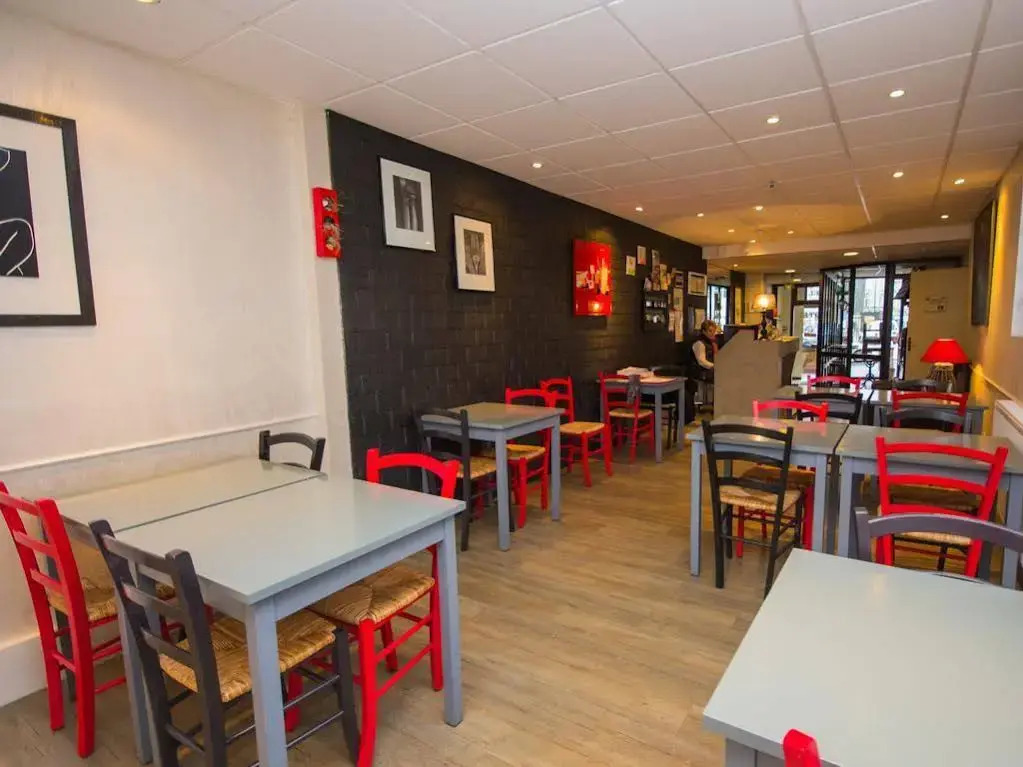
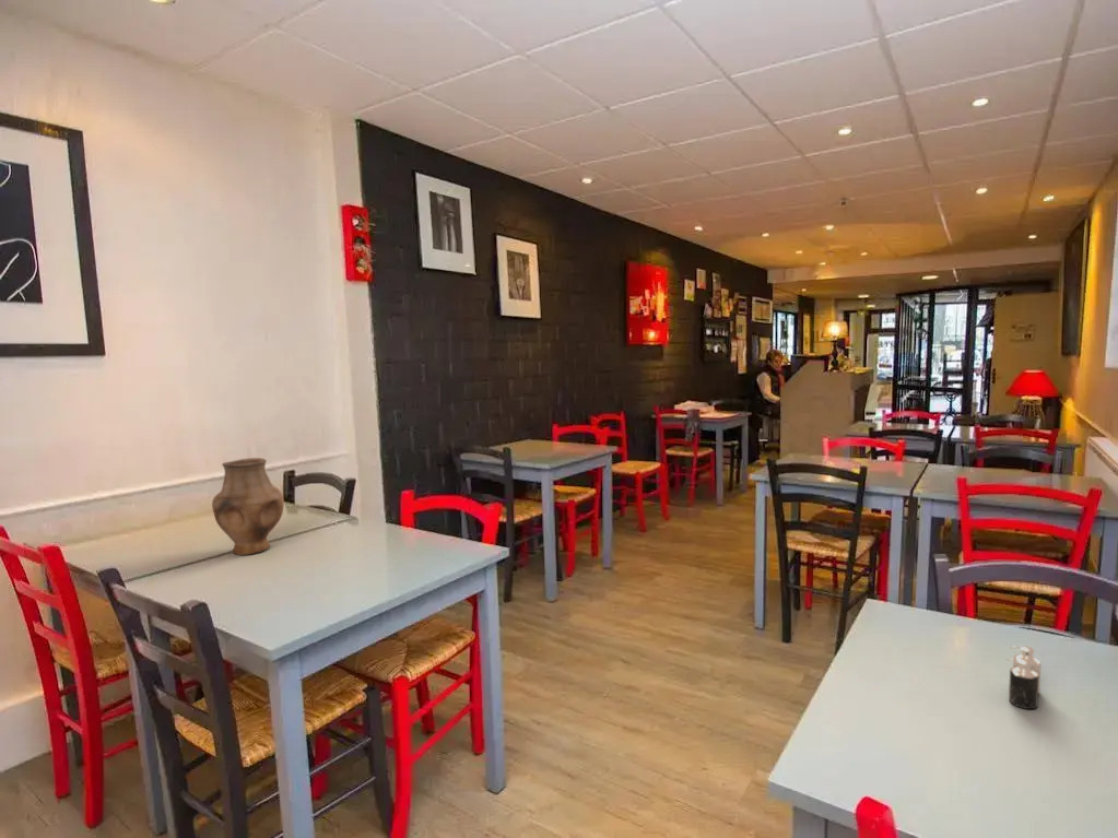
+ candle (1023, 674)
+ vase (249, 505)
